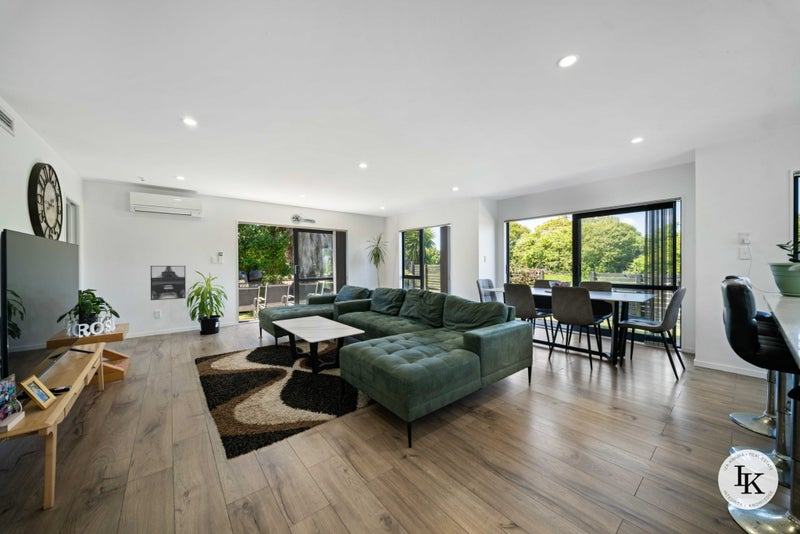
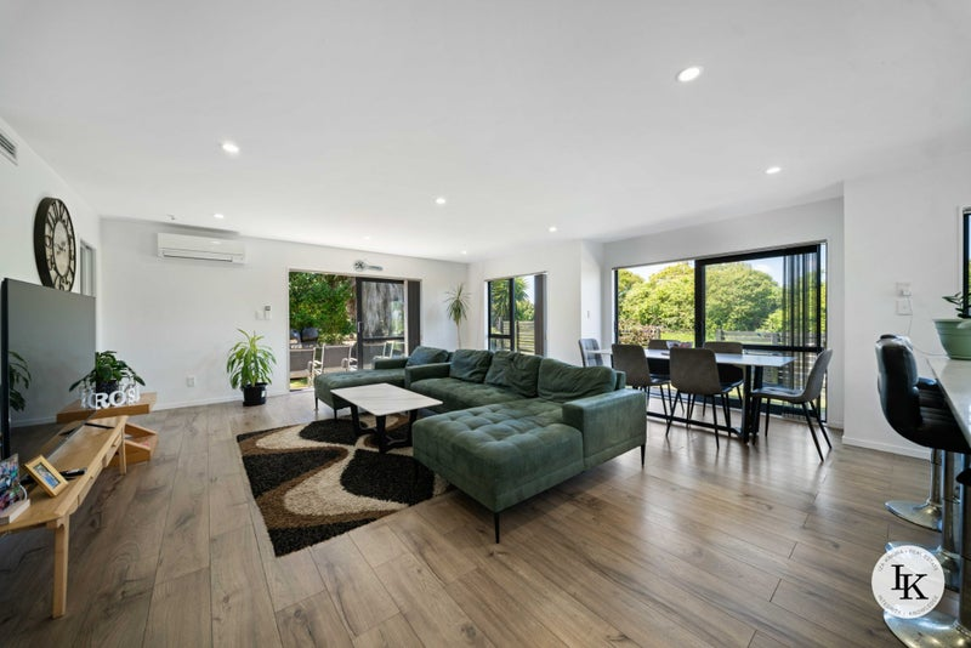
- wall art (168, 282)
